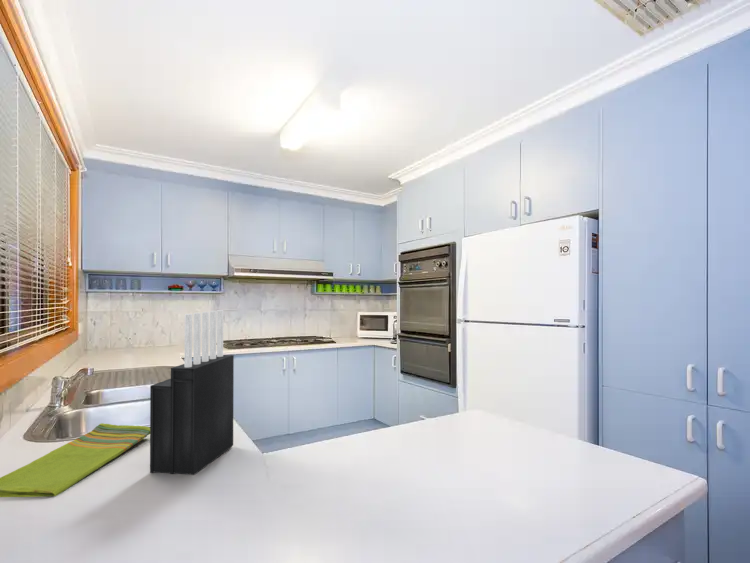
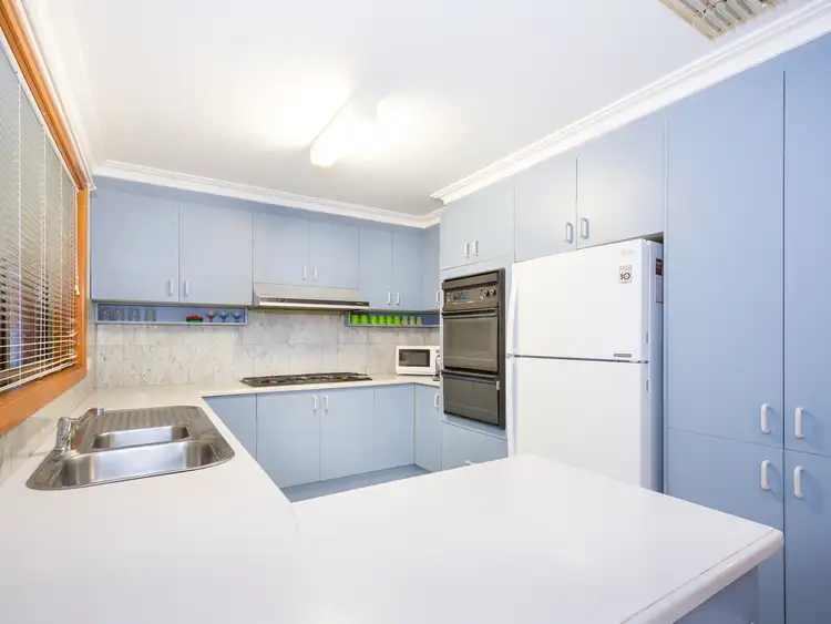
- knife block (190, 384)
- dish towel (81, 454)
